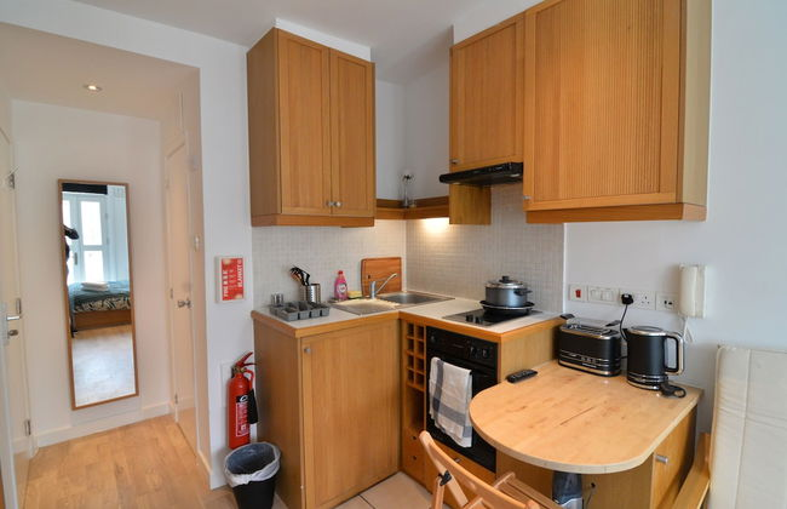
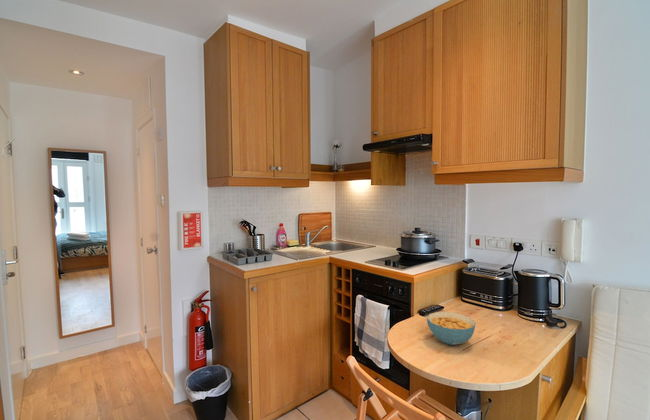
+ cereal bowl (450, 331)
